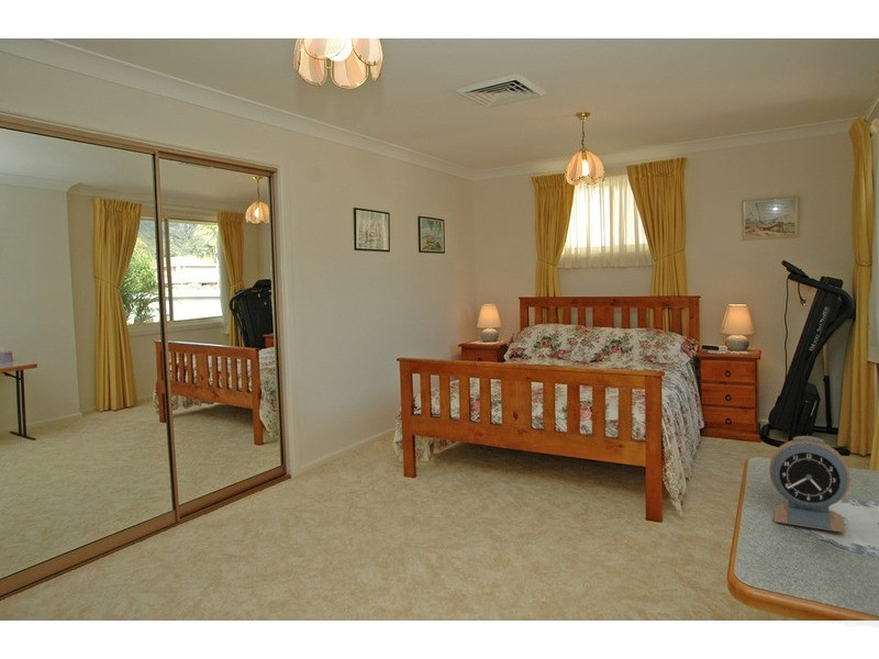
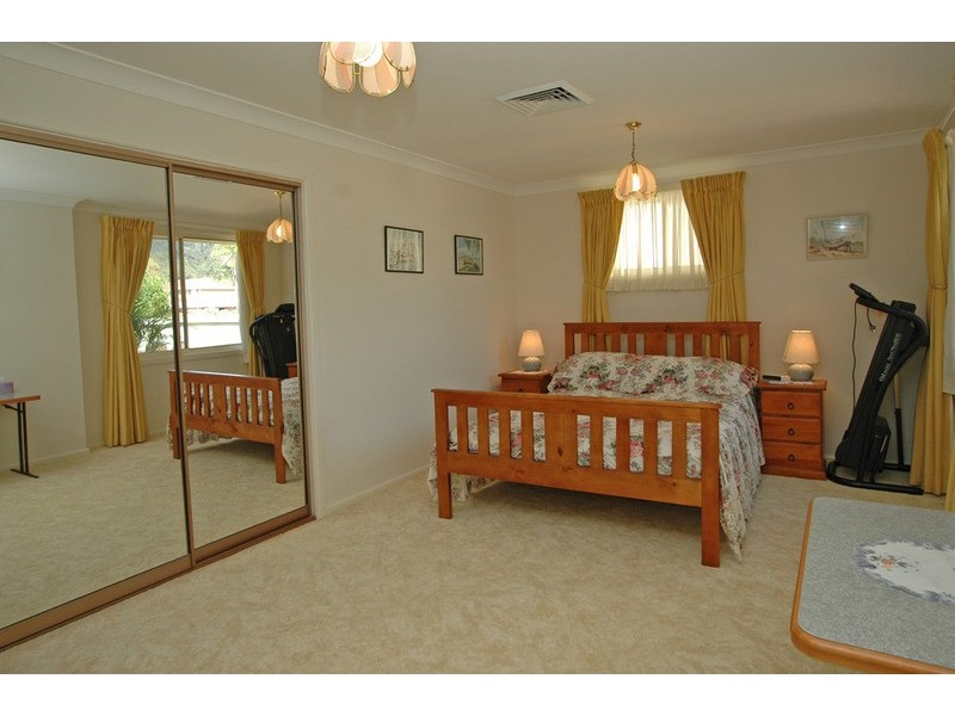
- alarm clock (808, 478)
